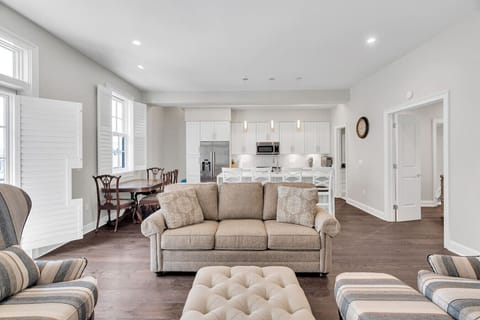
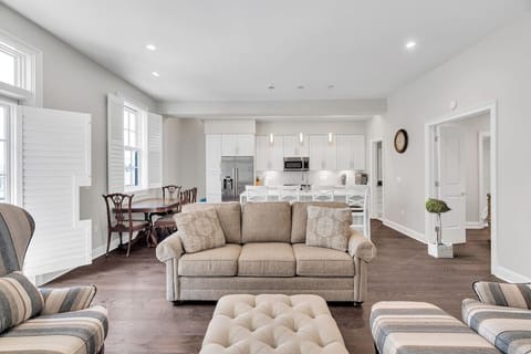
+ potted tree (439, 225)
